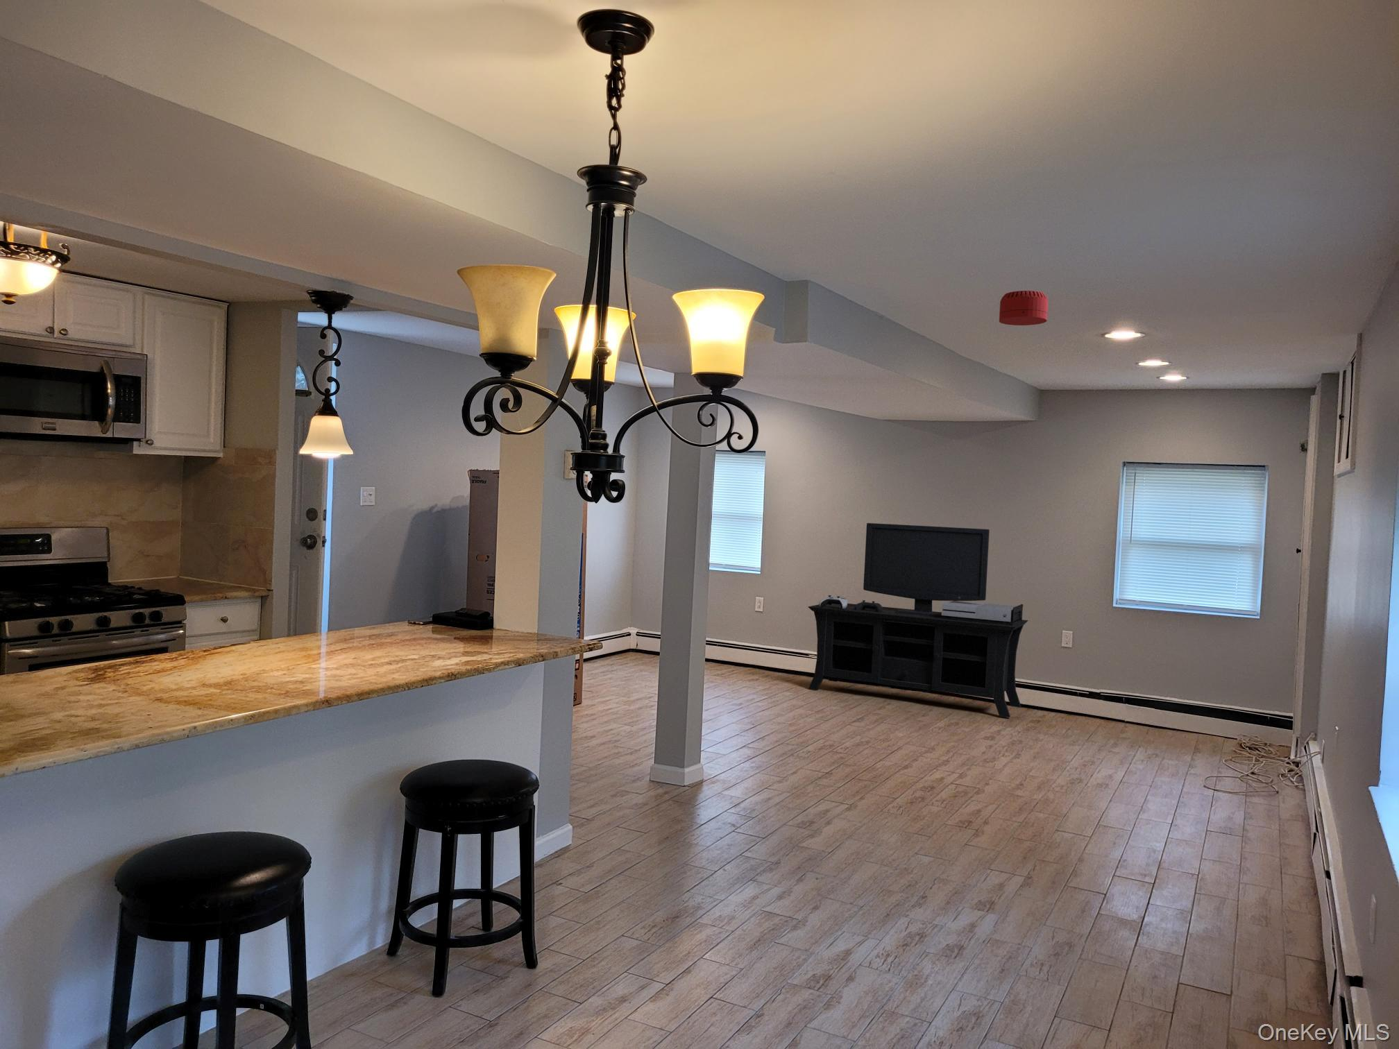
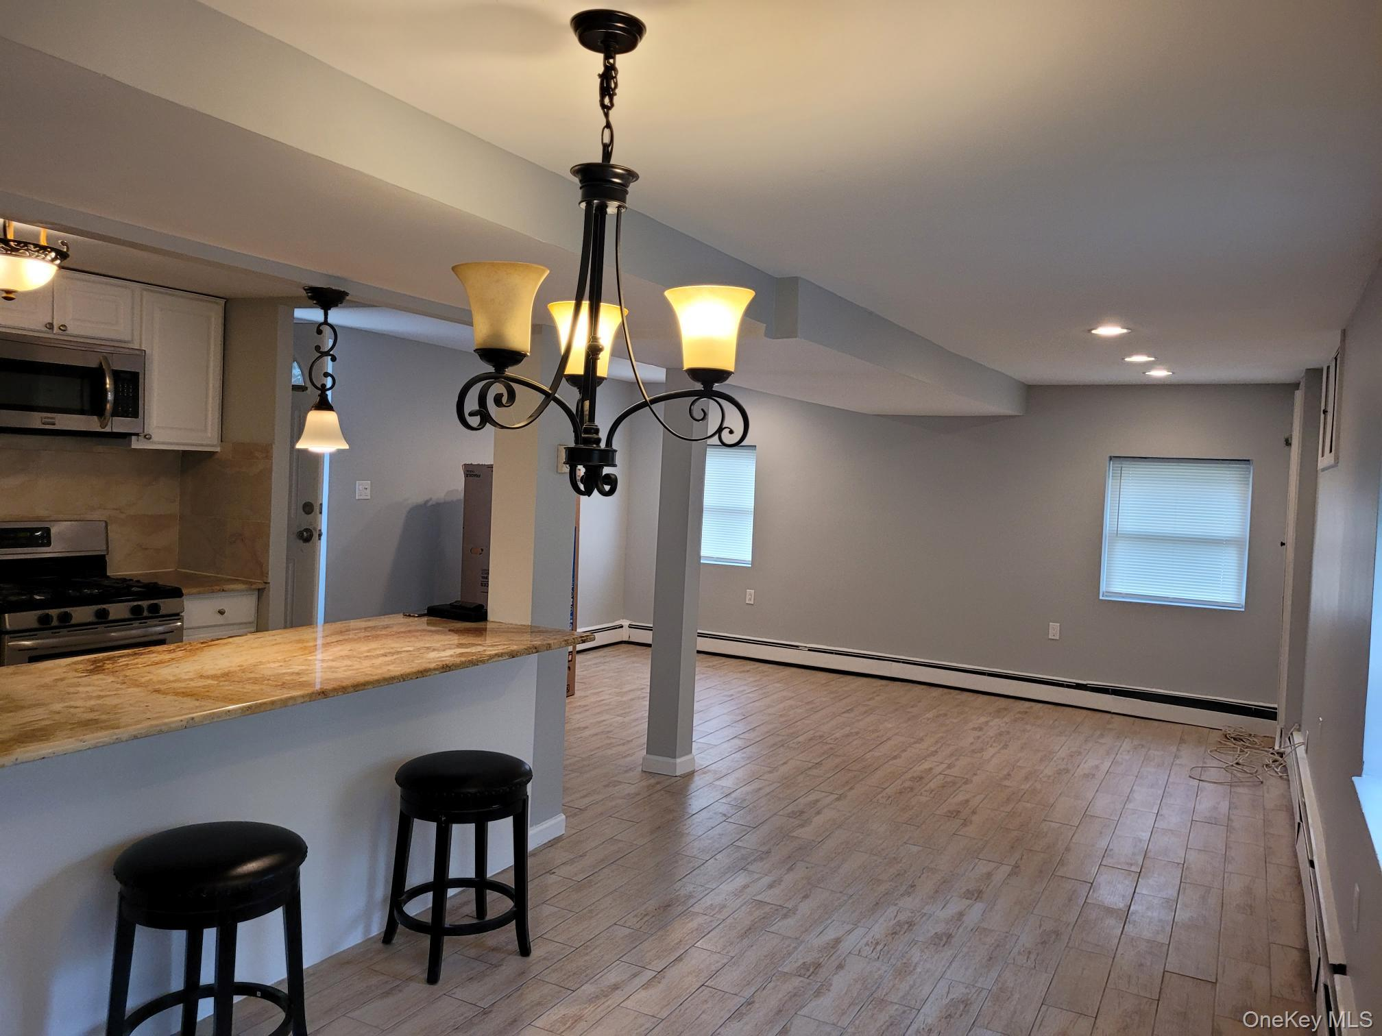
- media console (917, 612)
- smoke detector (1023, 307)
